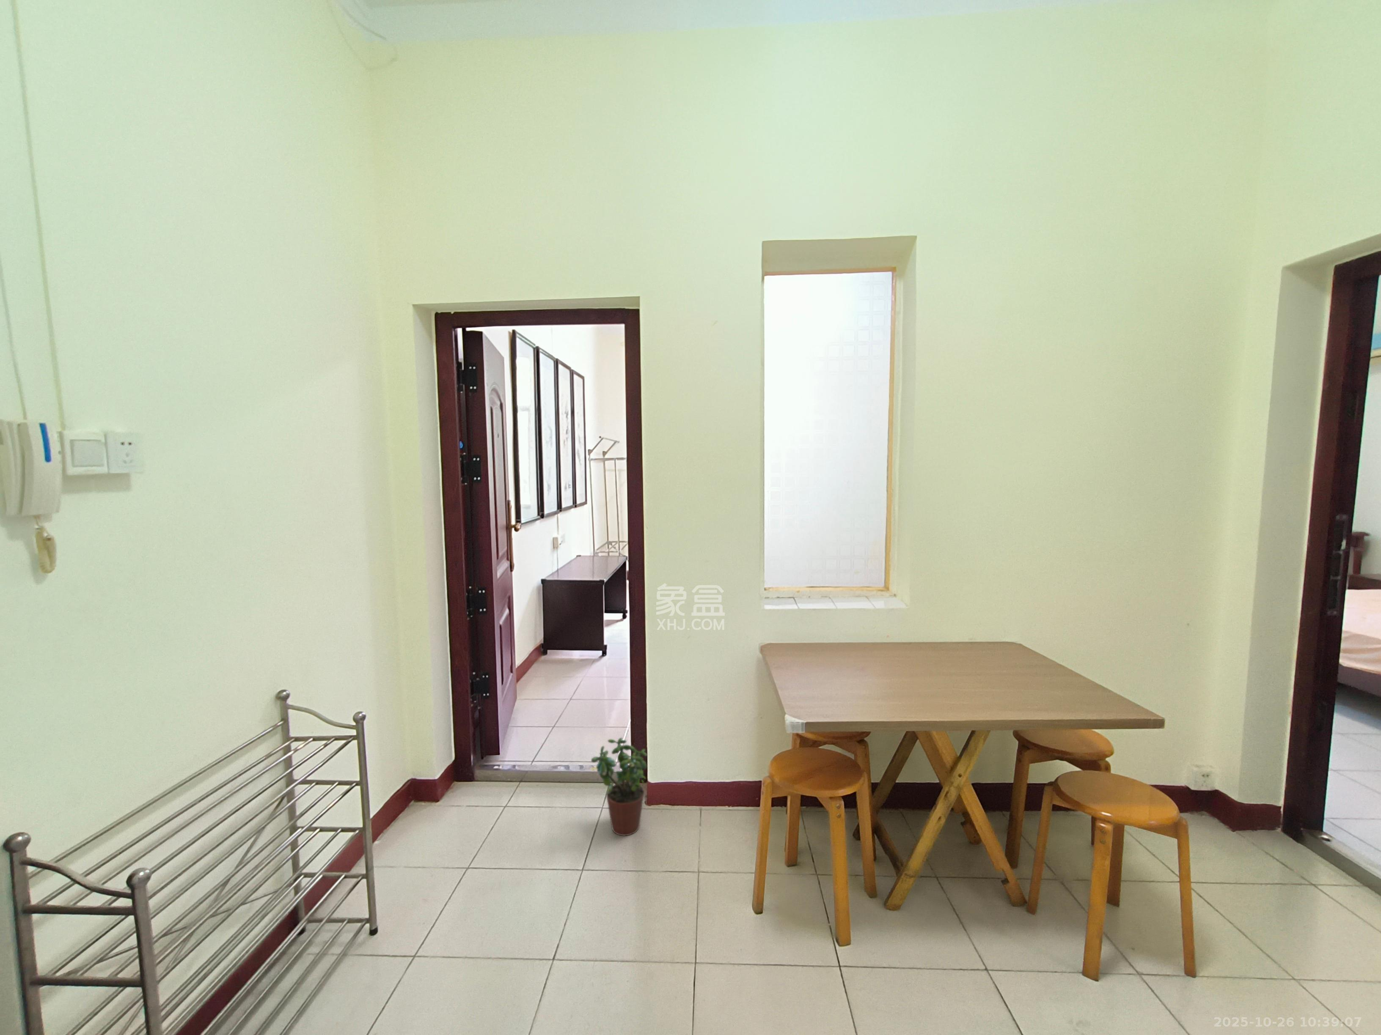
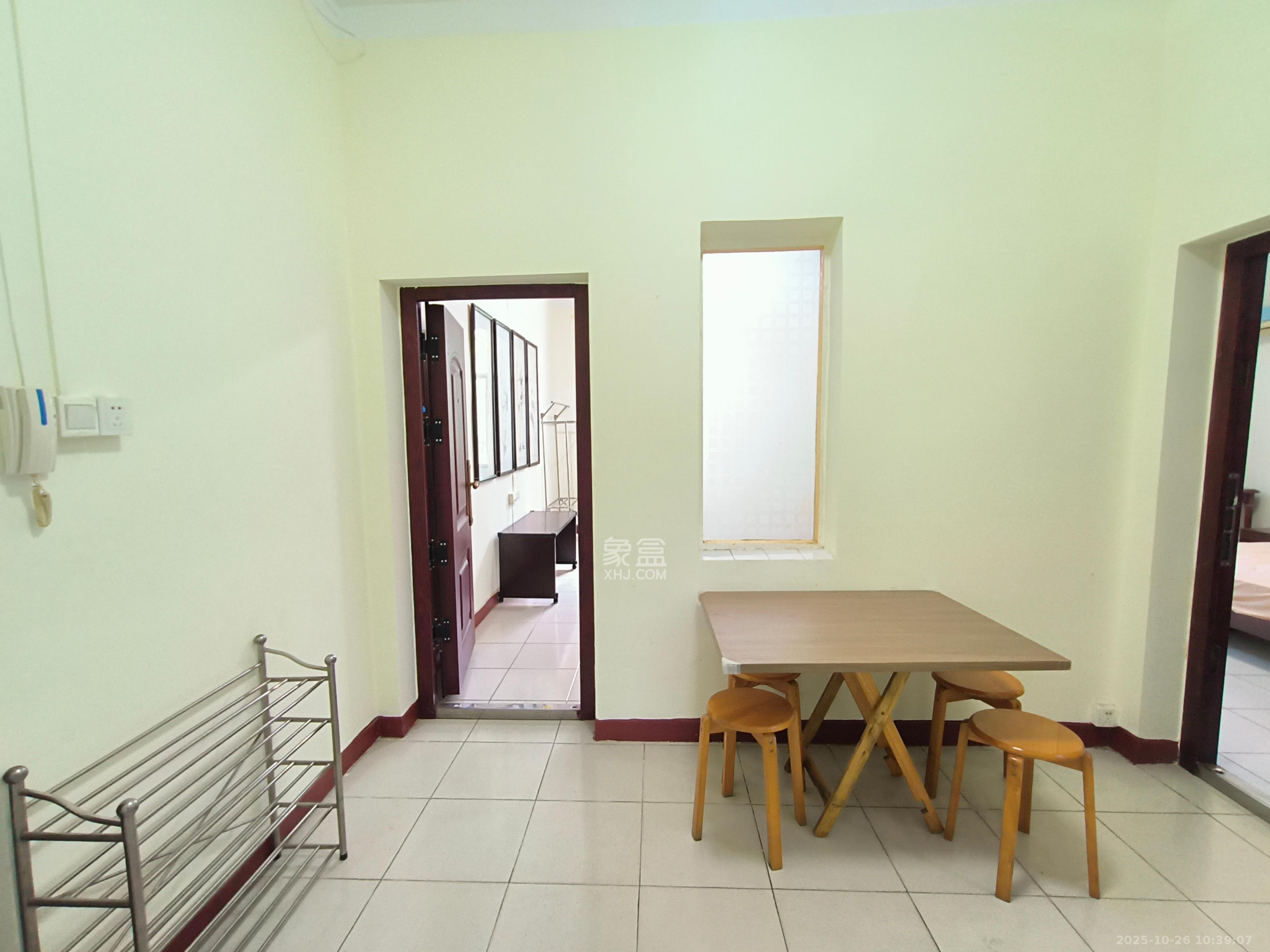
- potted plant (622, 783)
